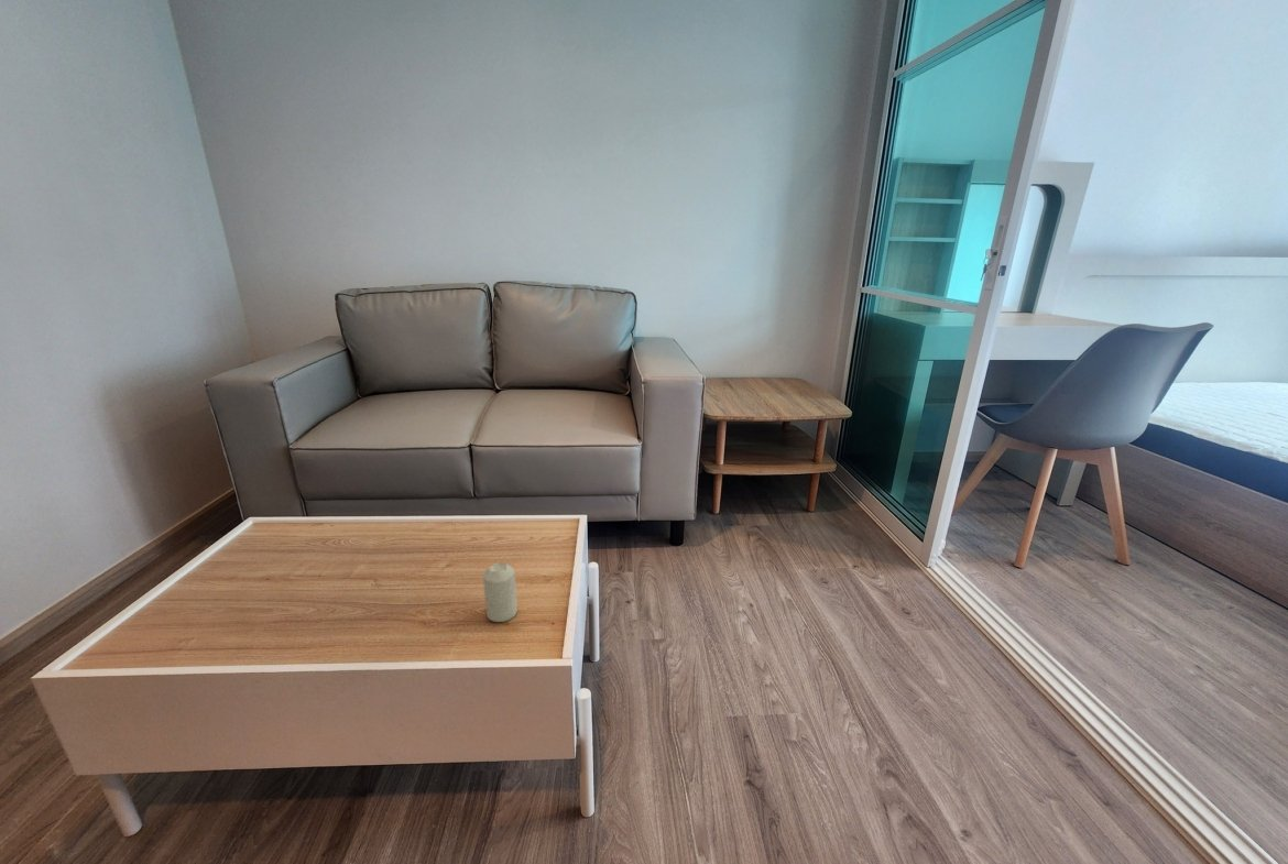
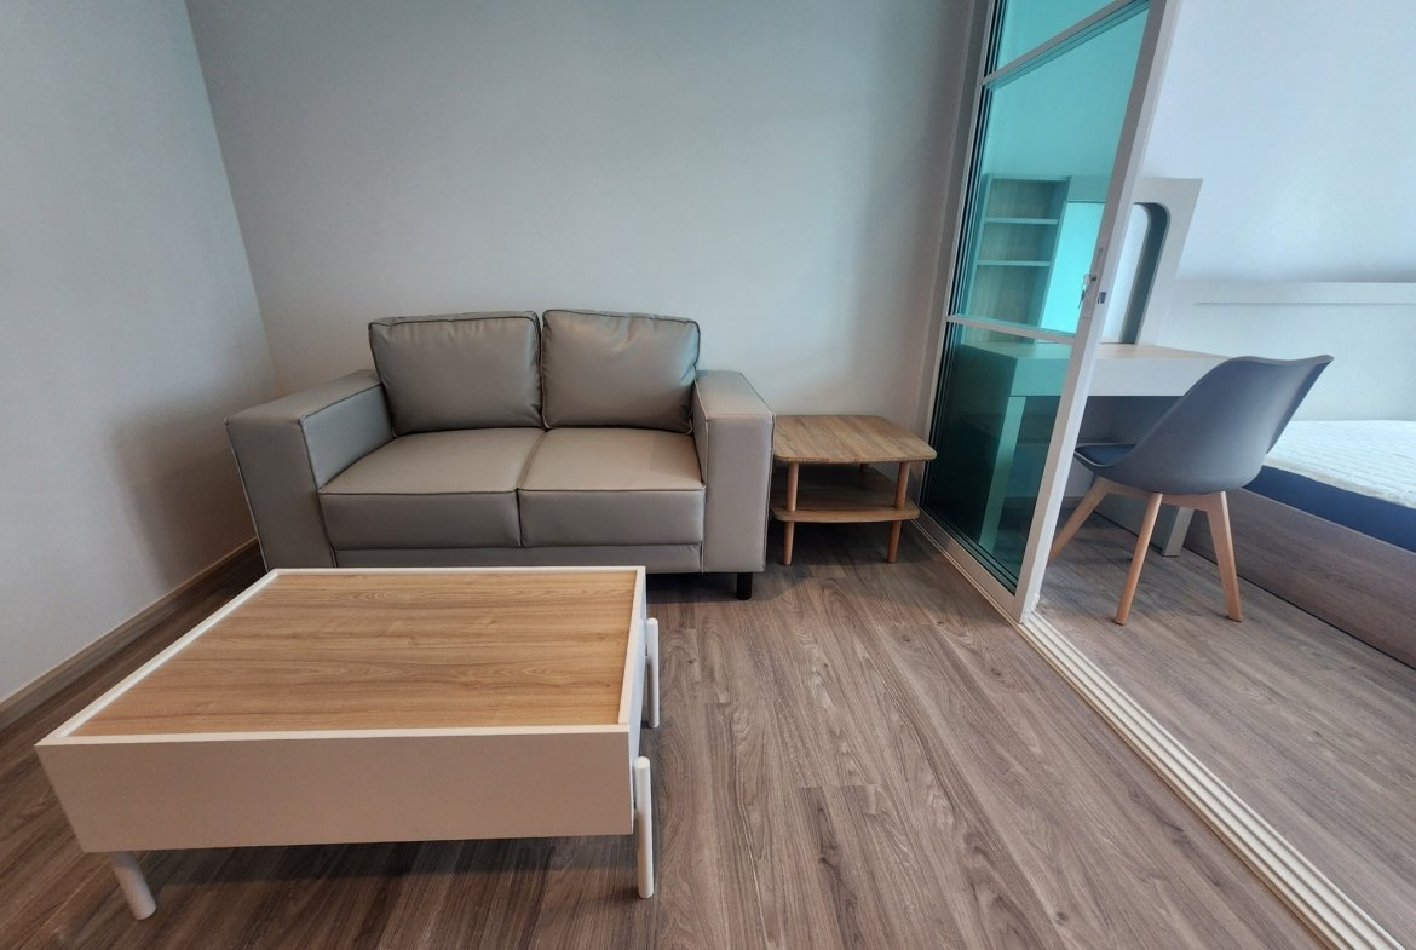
- candle (500, 589)
